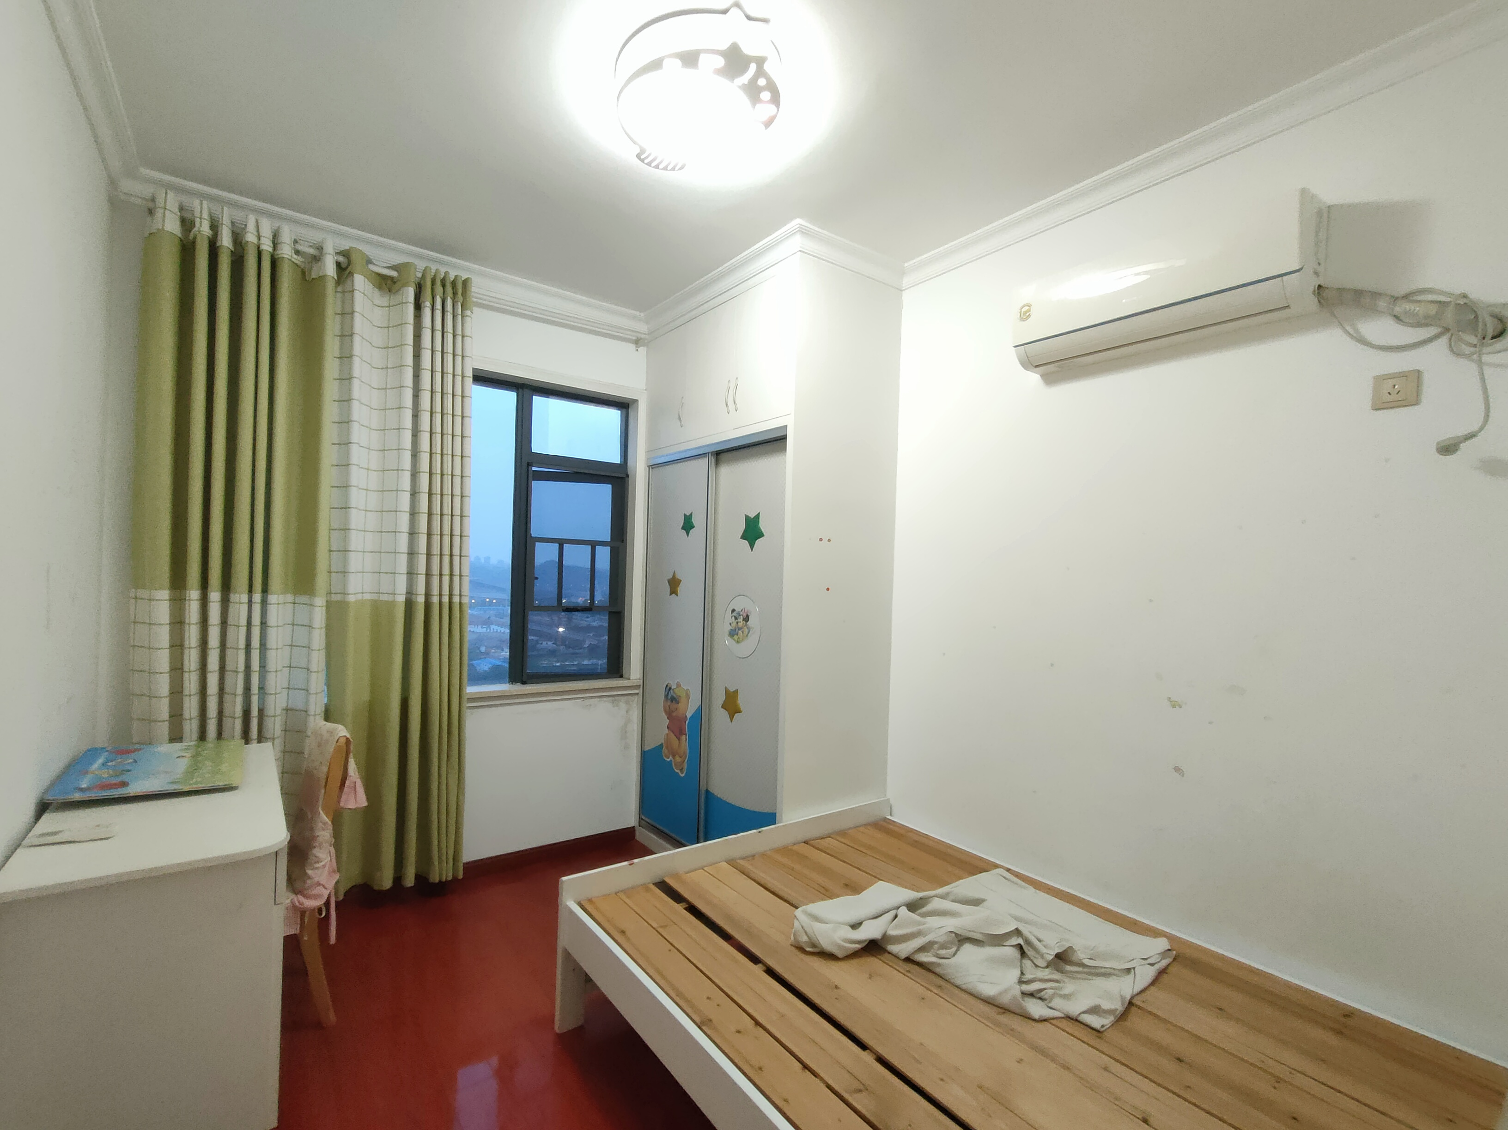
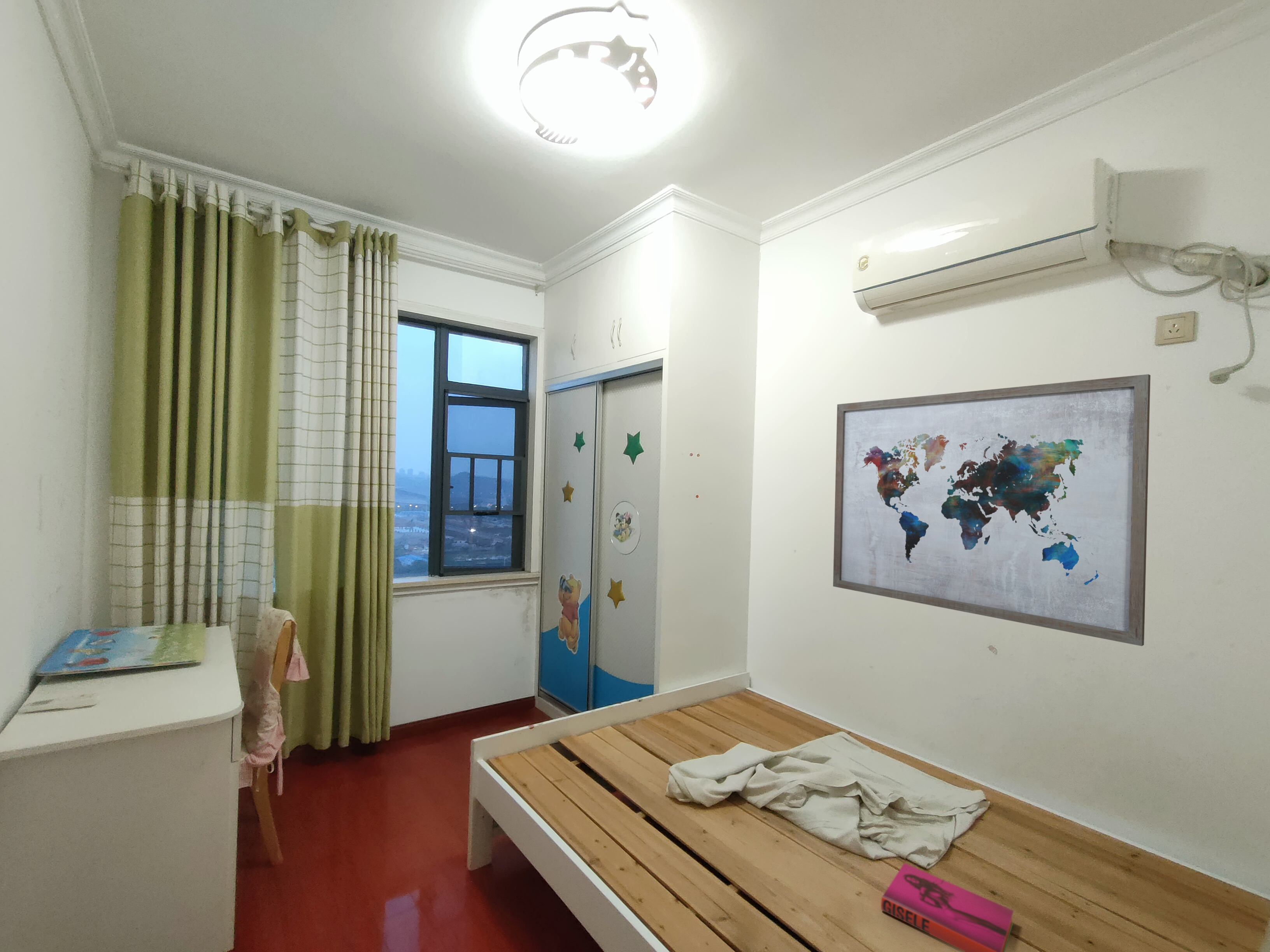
+ hardback book (946, 910)
+ wall art (961, 501)
